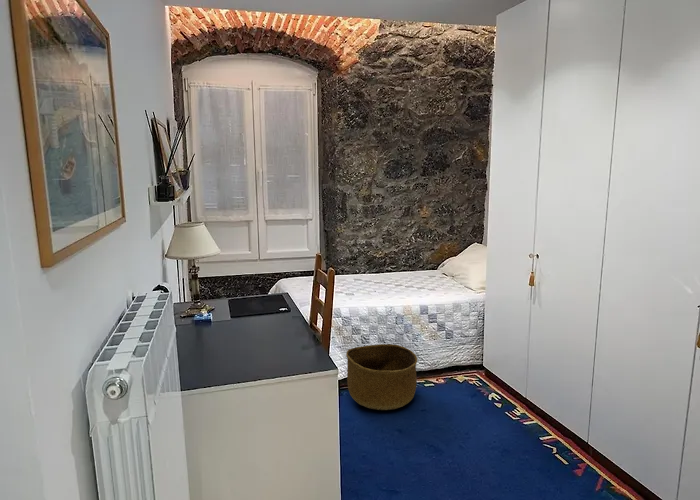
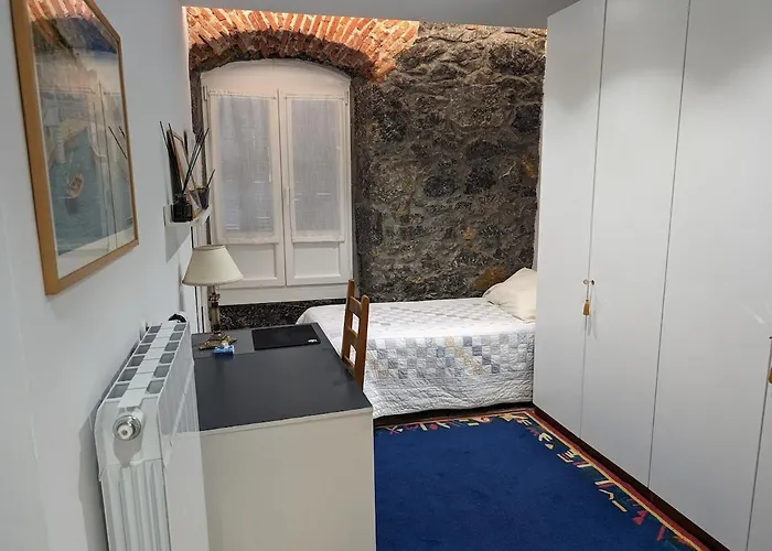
- basket (382, 376)
